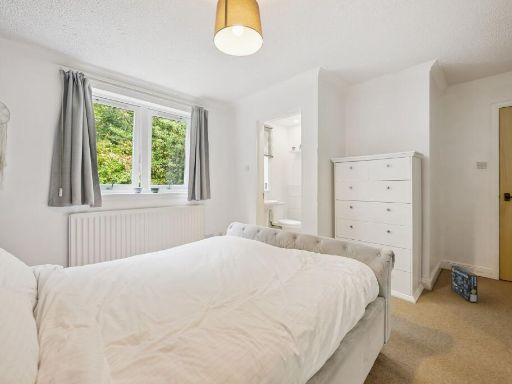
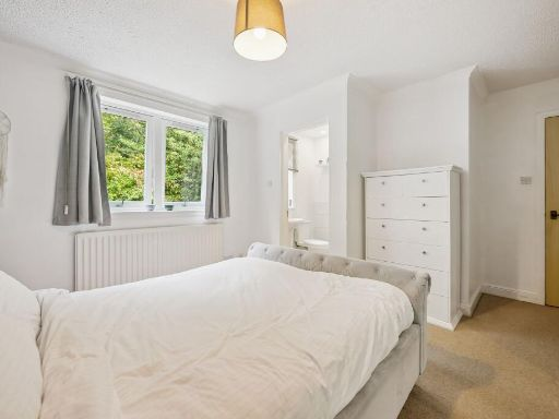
- box (463, 282)
